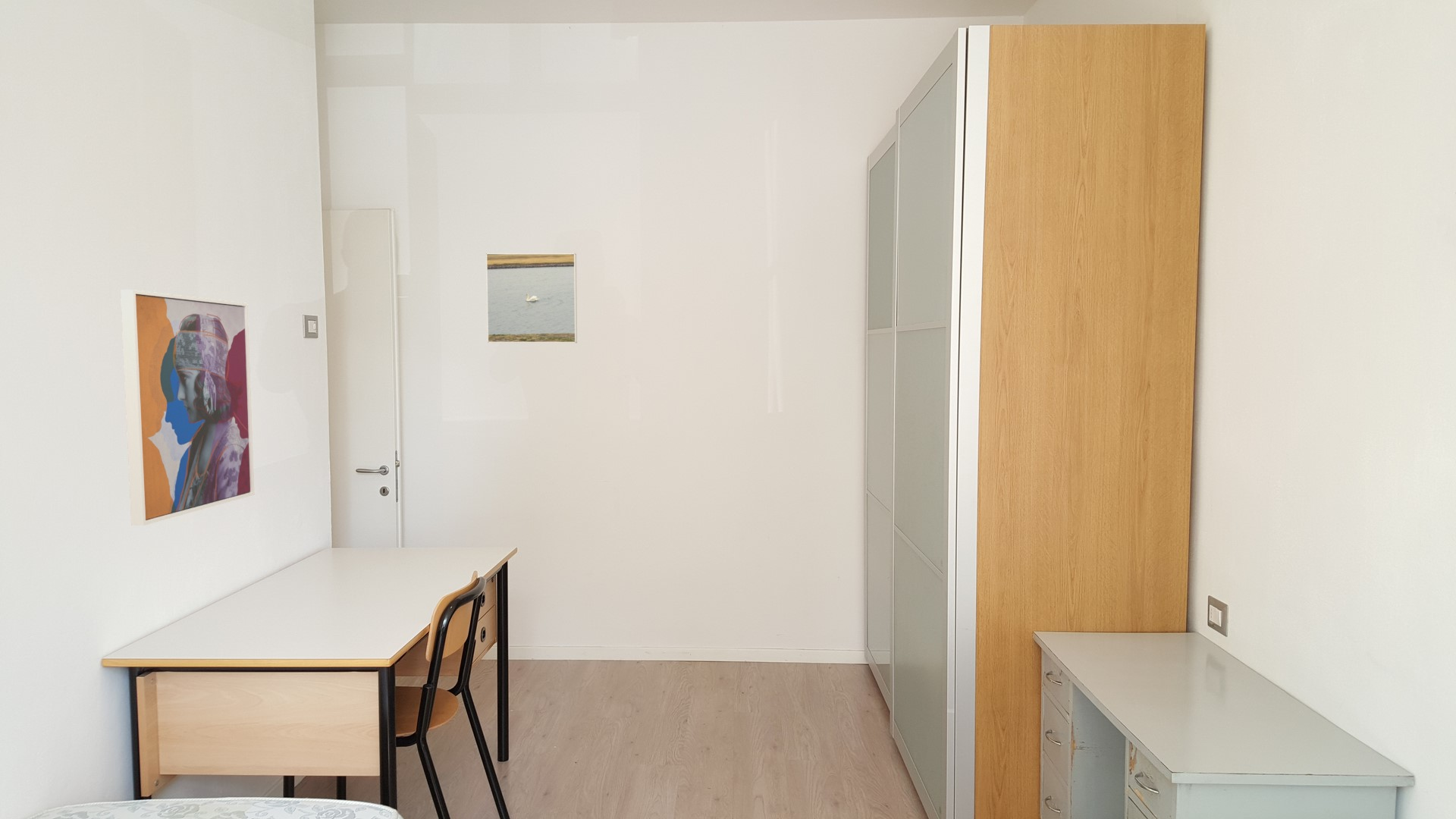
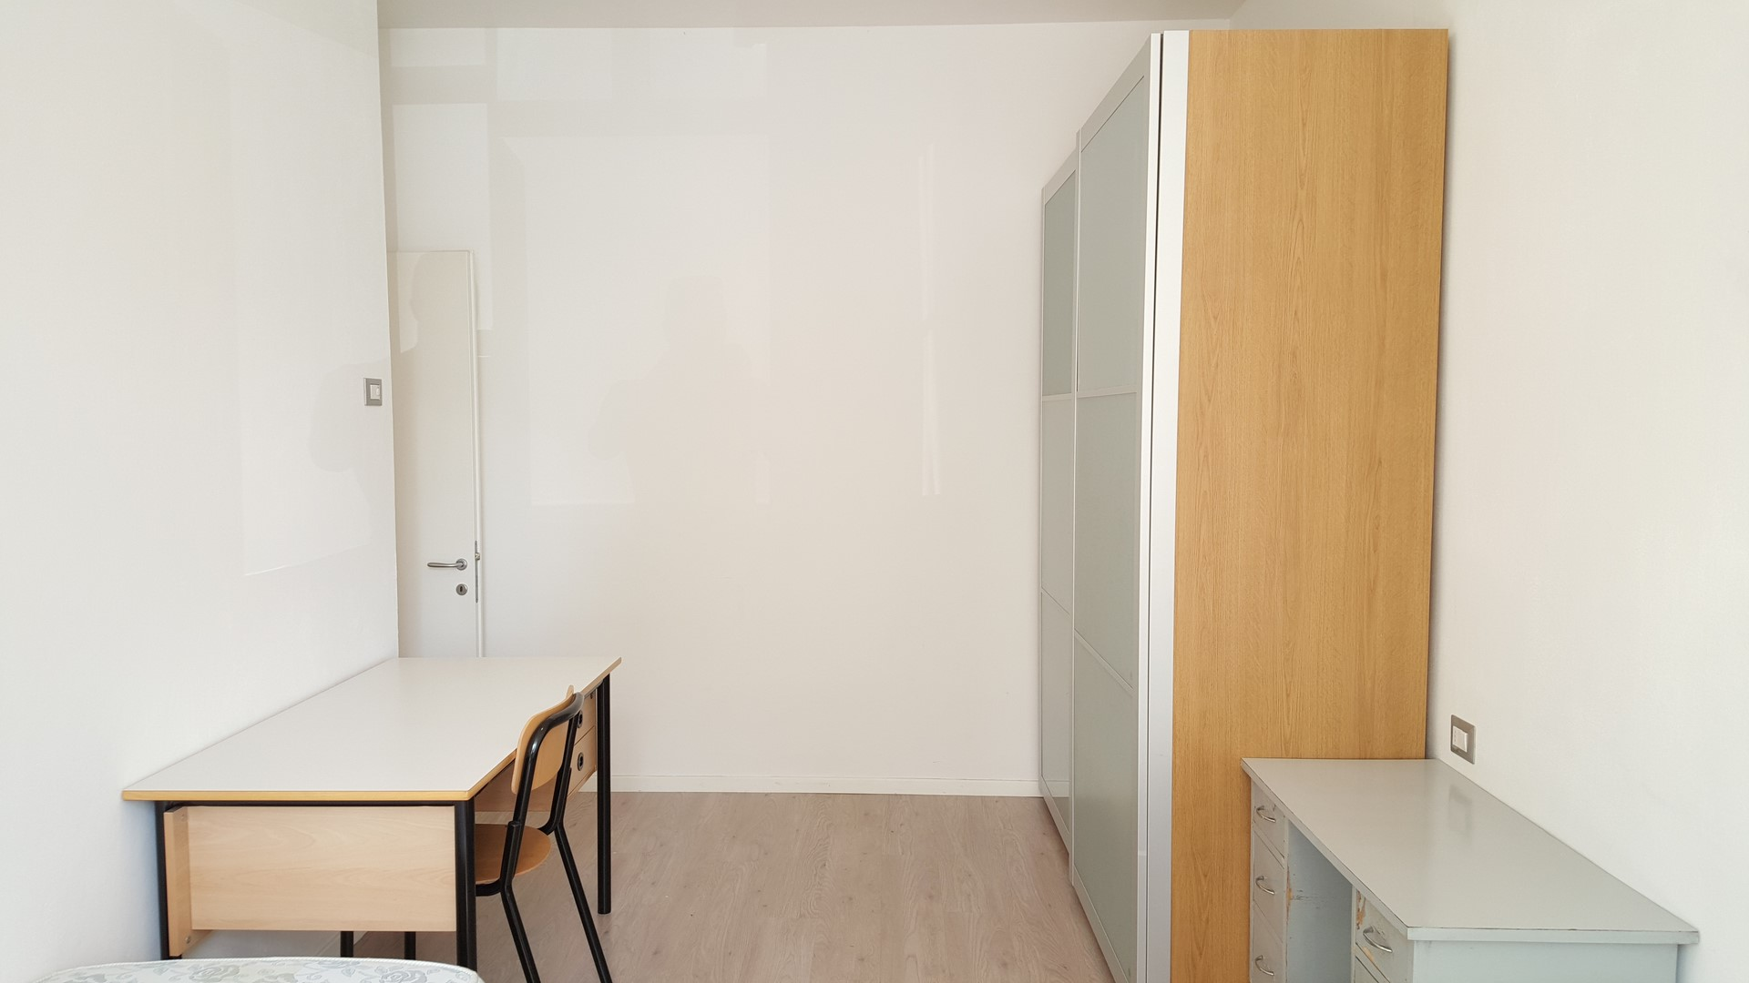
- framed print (532, 298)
- wall art (195, 403)
